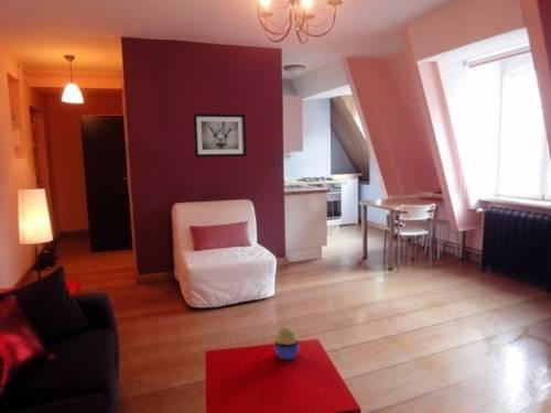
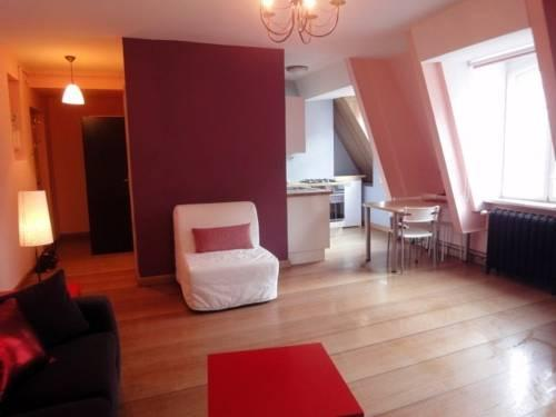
- wall art (219, 135)
- decorative egg (287, 341)
